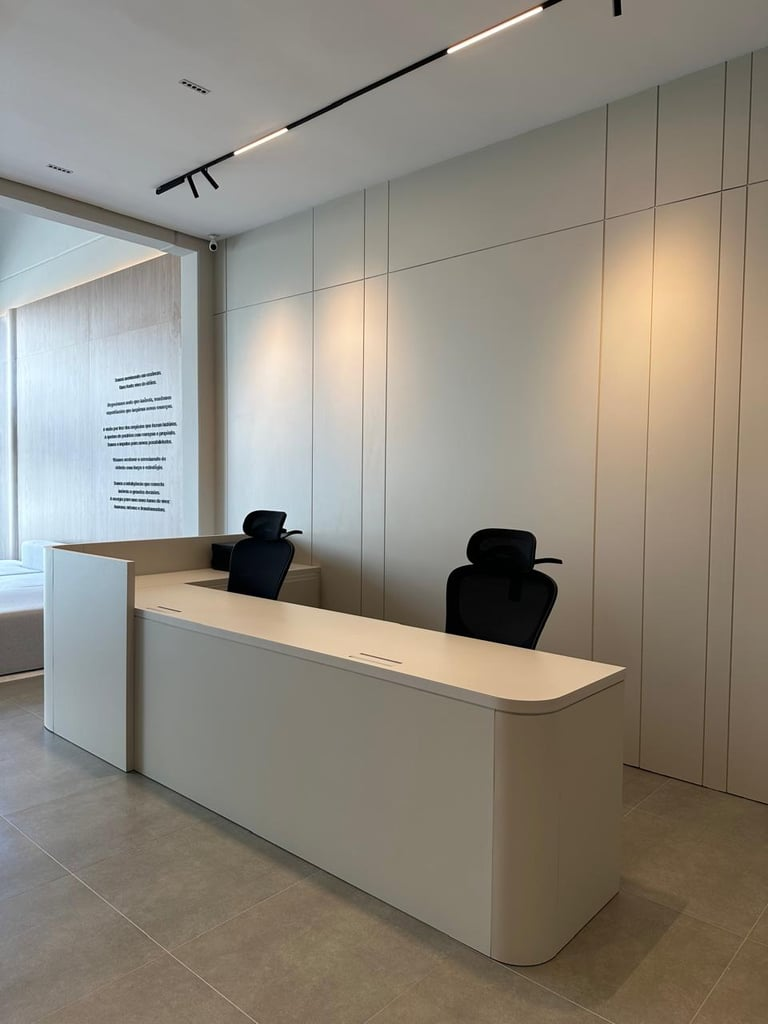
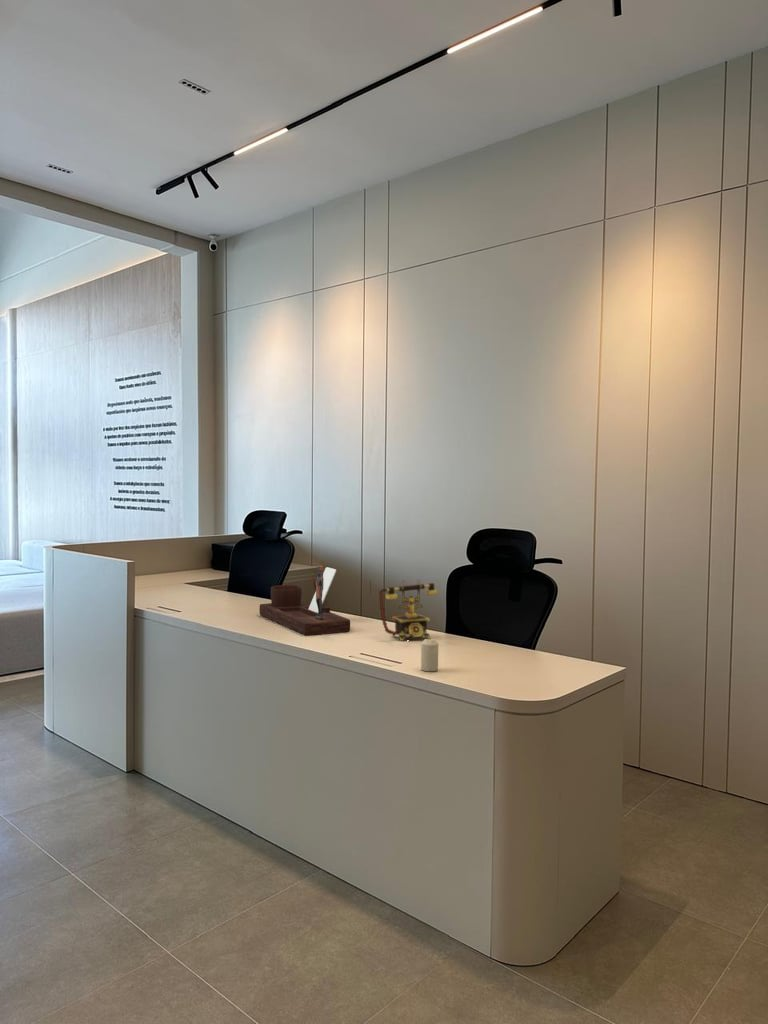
+ desk organizer (301, 591)
+ candle (429, 654)
+ telephone (404, 605)
